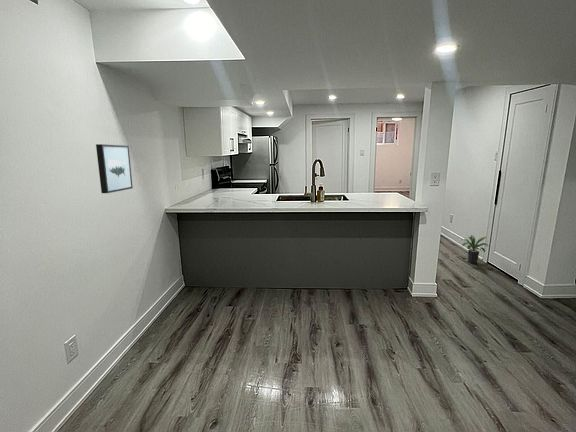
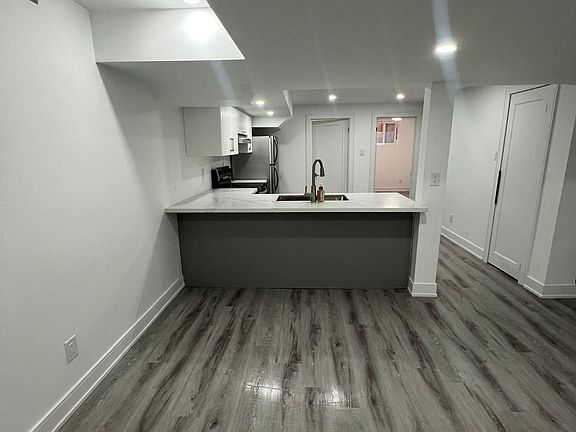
- wall art (115, 168)
- potted plant (473, 248)
